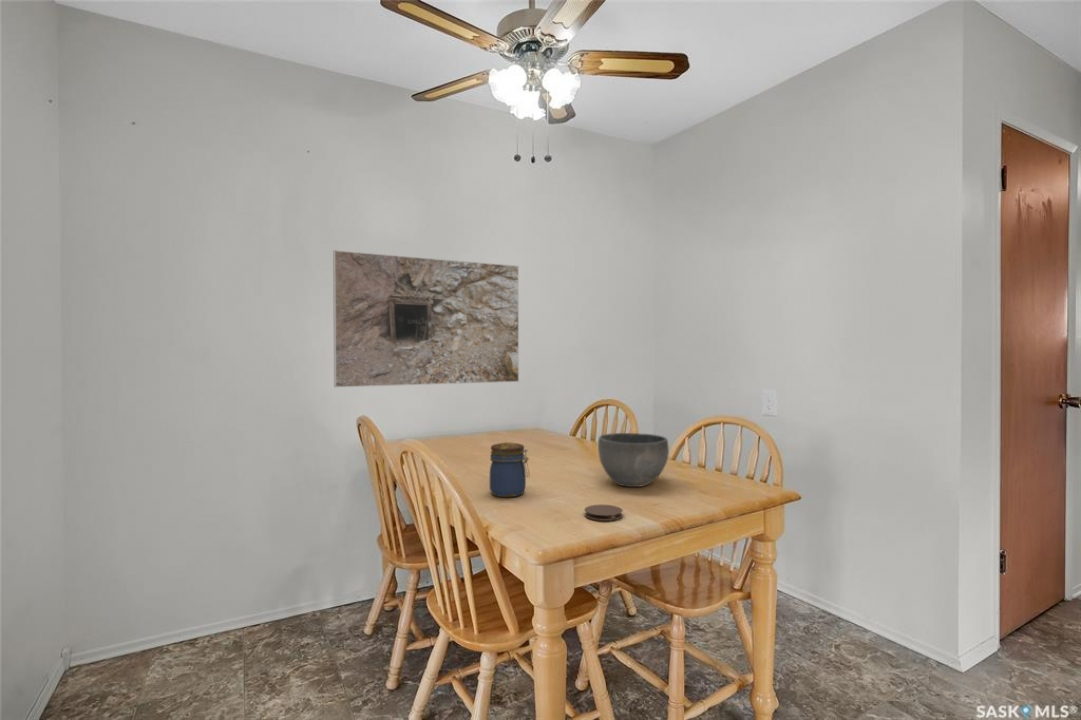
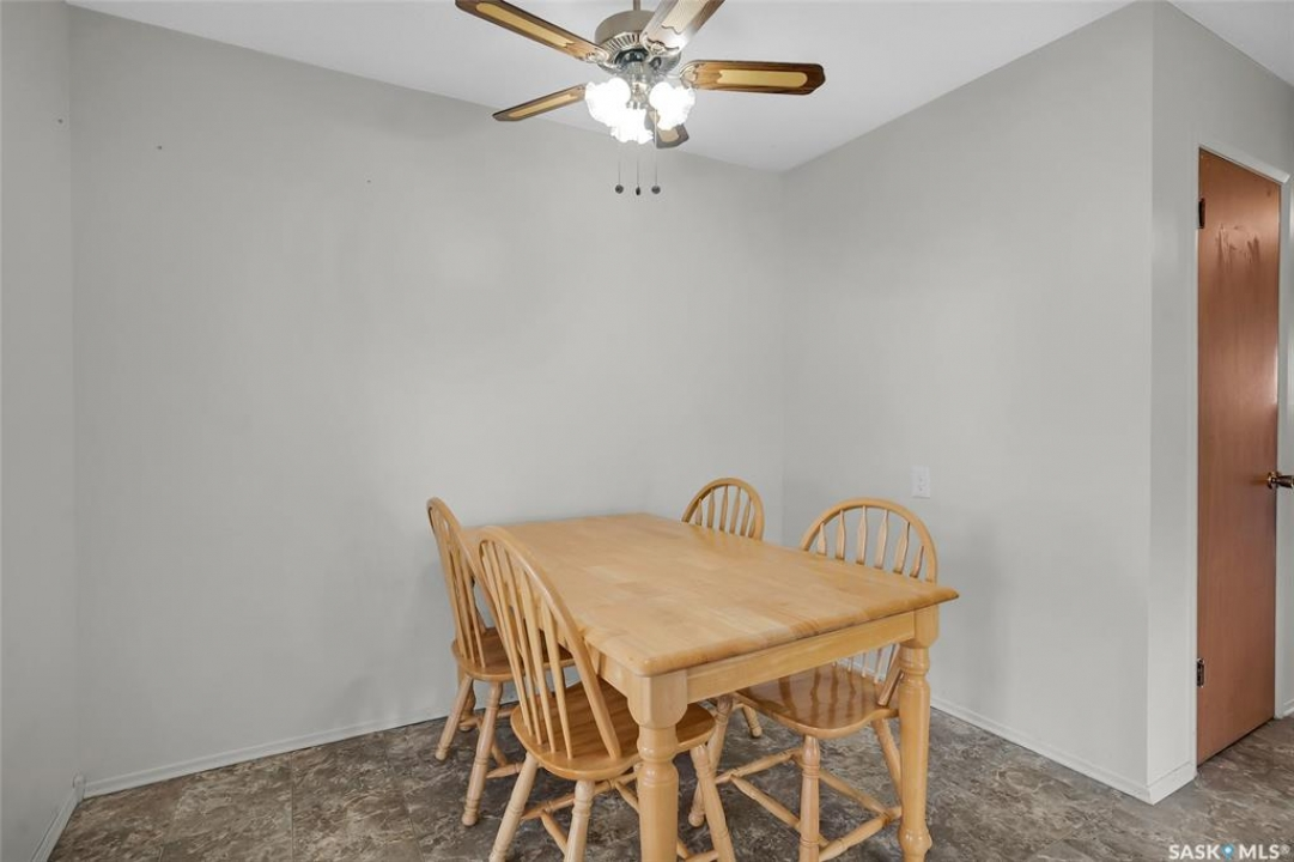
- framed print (433, 321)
- jar (509, 468)
- bowl (633, 460)
- coaster (603, 512)
